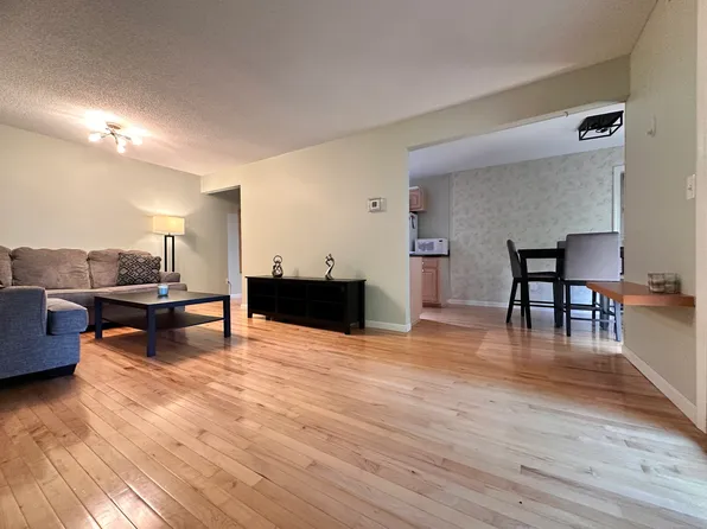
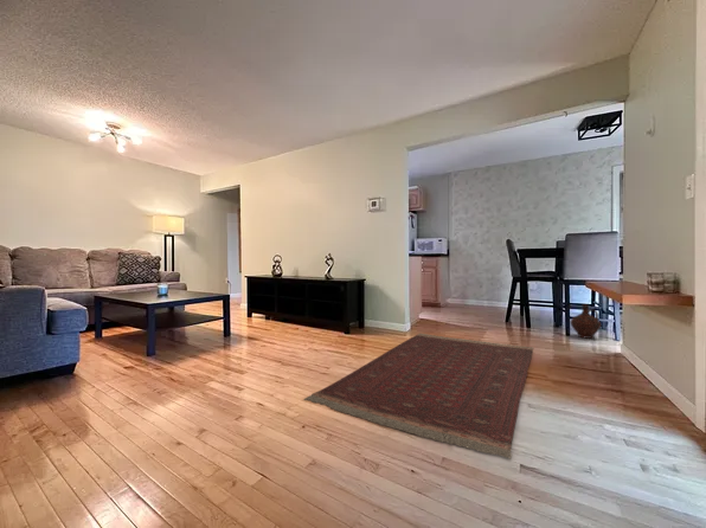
+ ceramic jug (585, 321)
+ area rug (443, 367)
